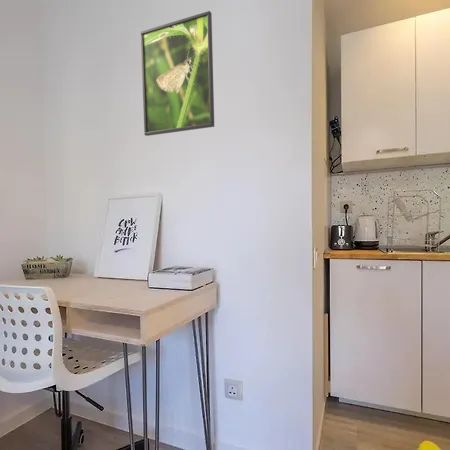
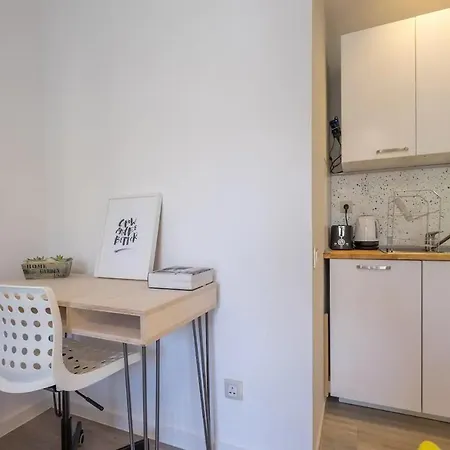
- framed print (176, 77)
